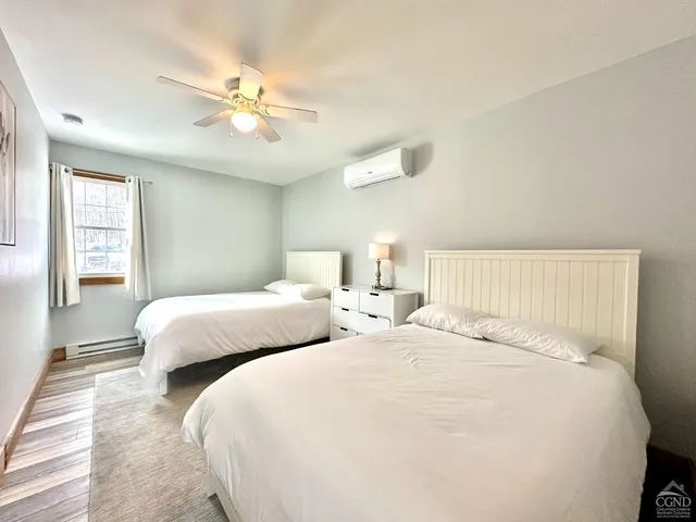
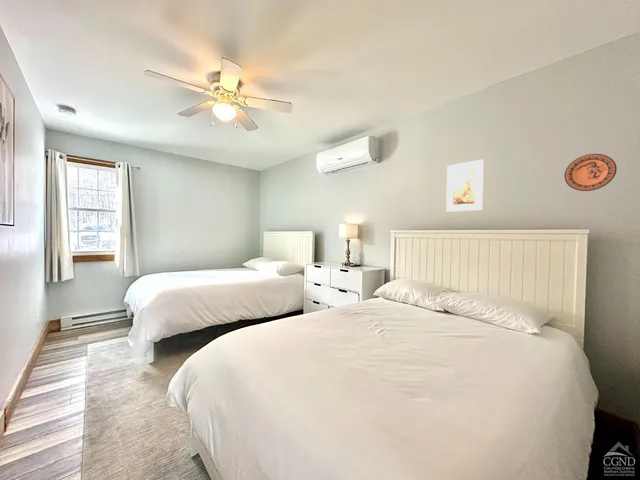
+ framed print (464, 186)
+ decorative plate (589, 172)
